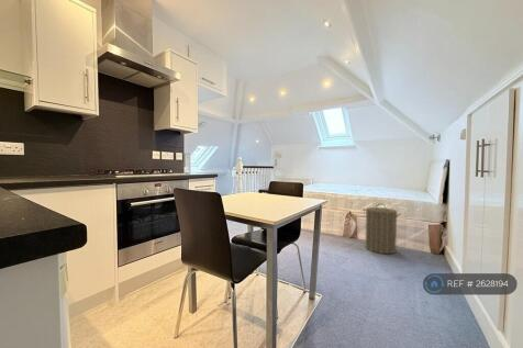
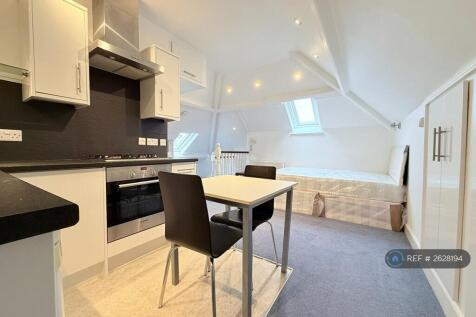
- laundry hamper (380, 226)
